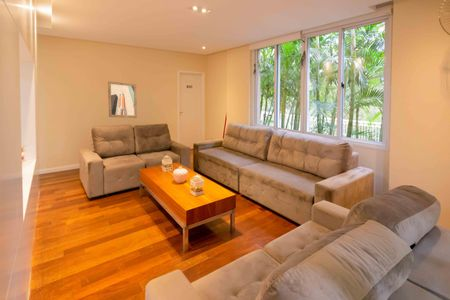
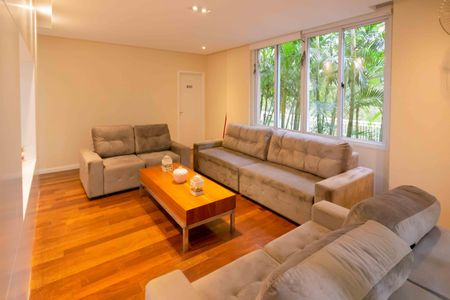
- wall art (122, 100)
